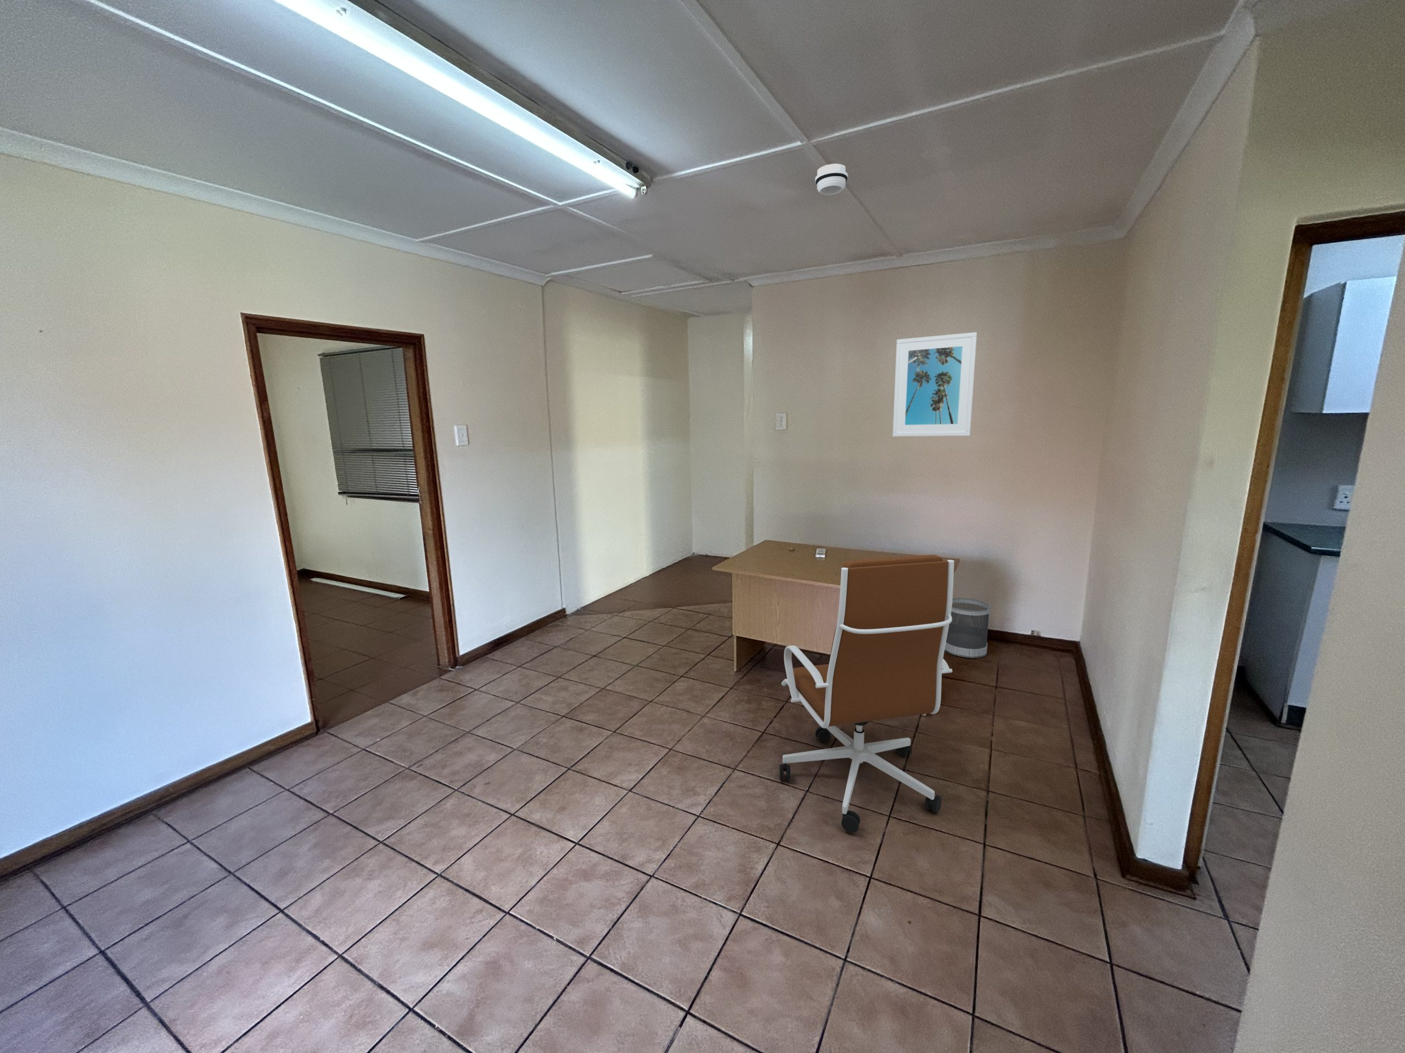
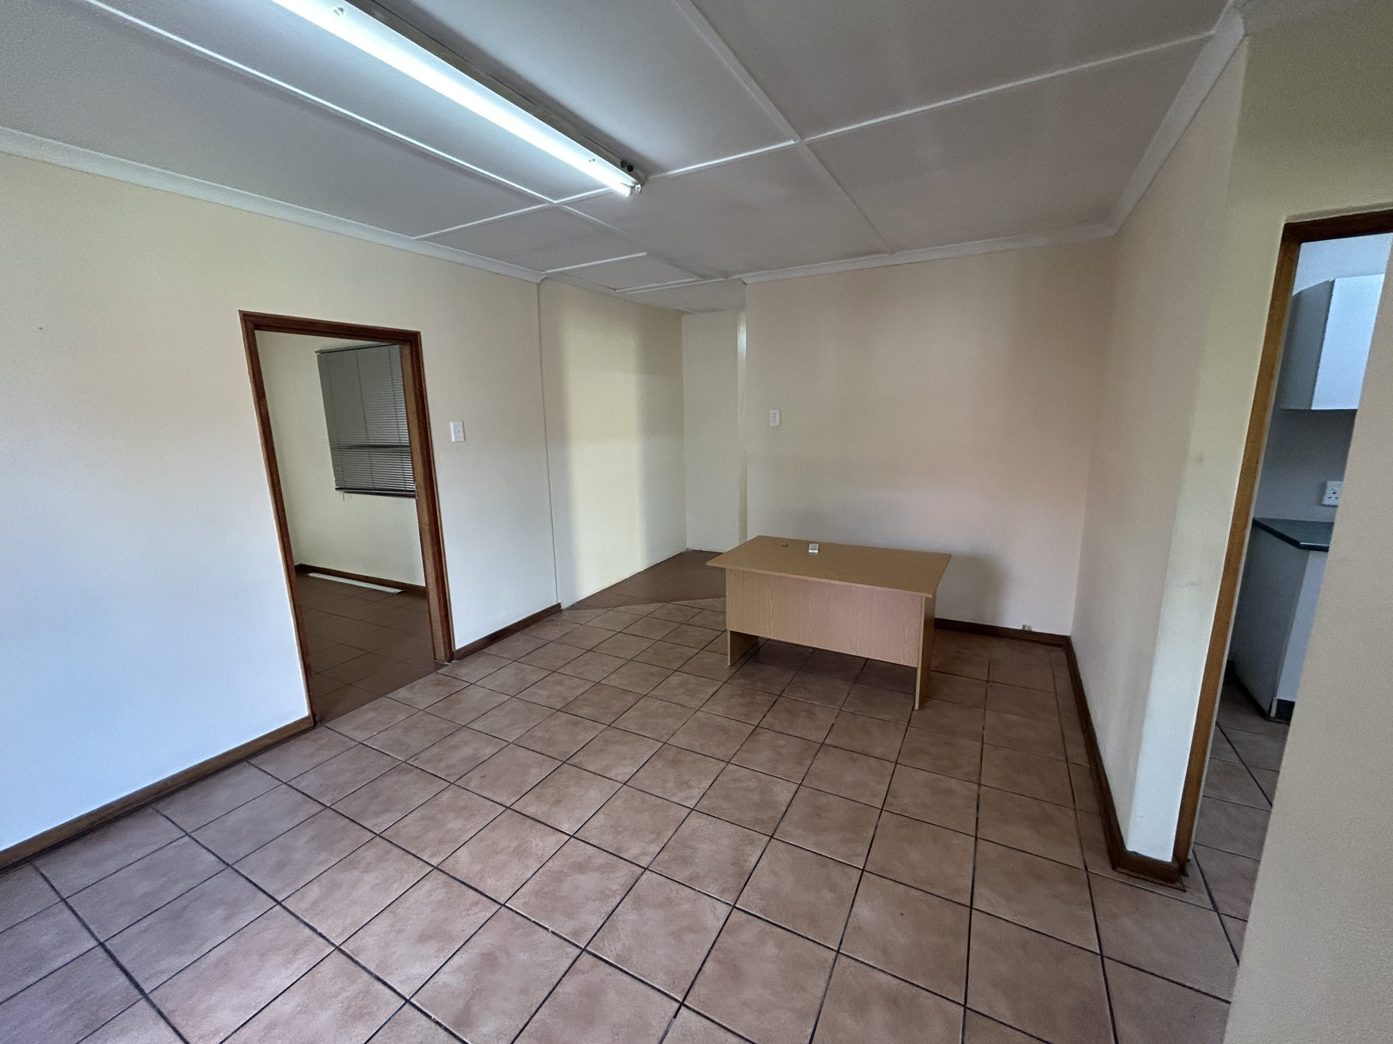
- office chair (857, 664)
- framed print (933, 387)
- wastebasket (966, 627)
- smoke detector (831, 180)
